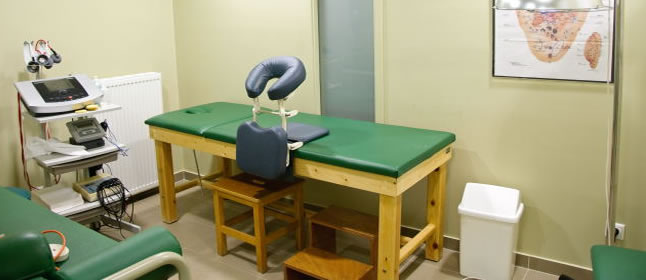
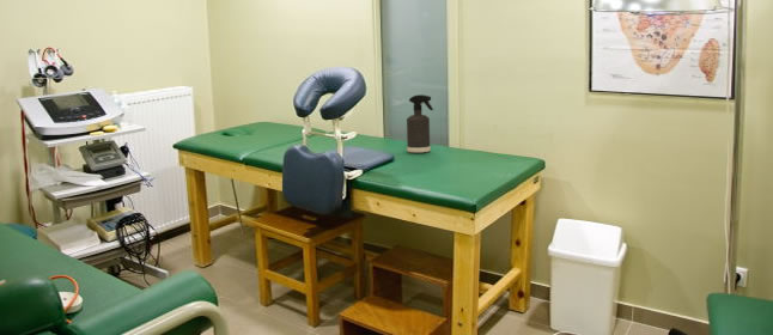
+ spray bottle (419, 122)
